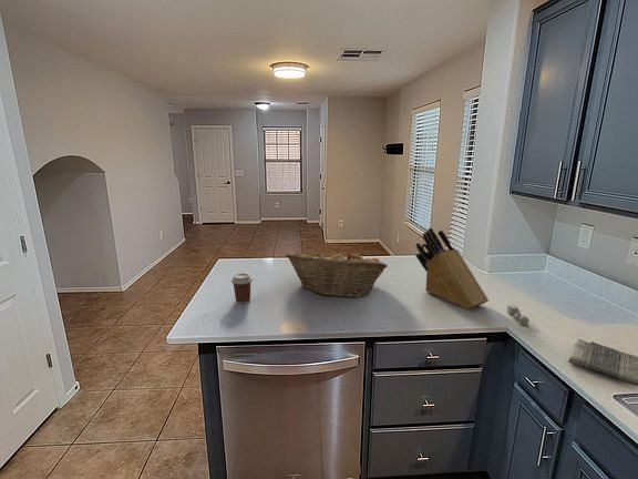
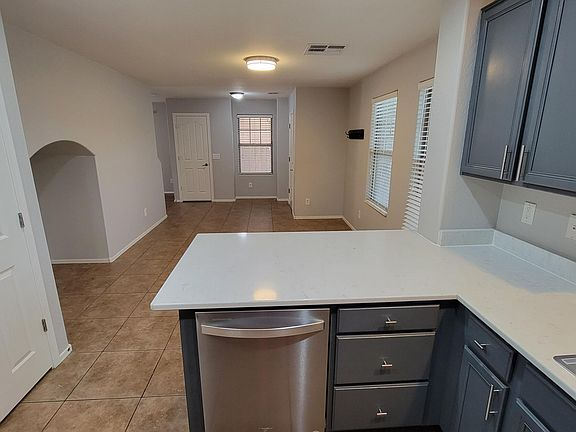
- coffee cup (241, 287)
- fruit basket (335, 267)
- dish towel (606, 358)
- salt and pepper shaker set (518, 314)
- knife block (450, 264)
